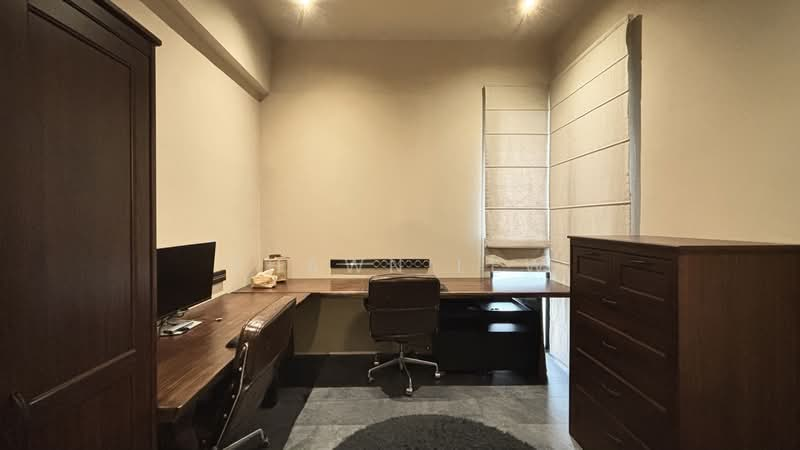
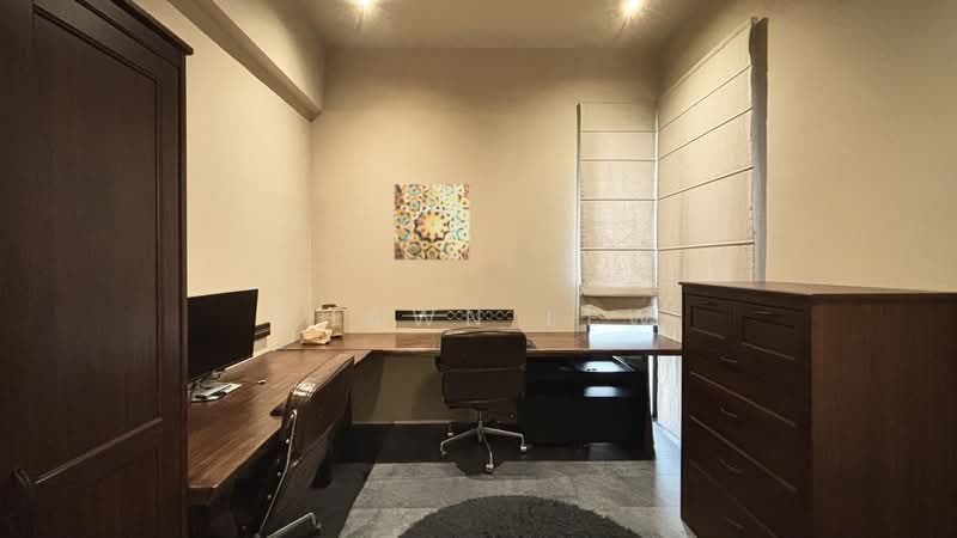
+ wall art (432, 221)
